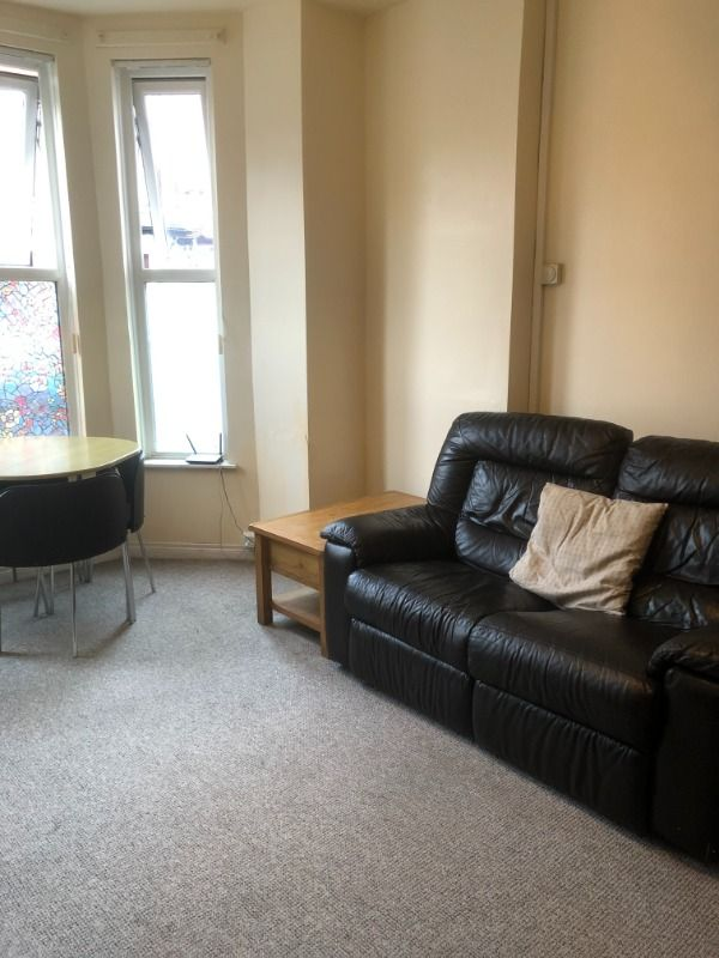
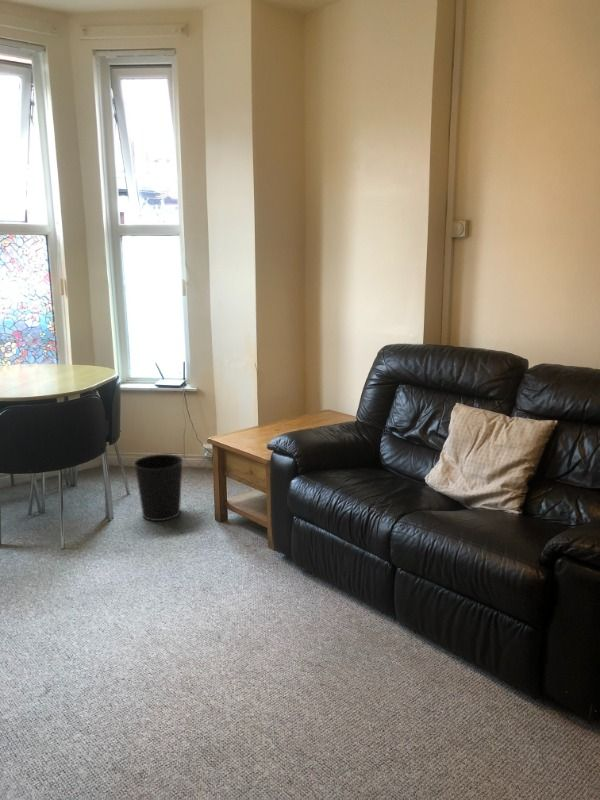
+ wastebasket (160, 487)
